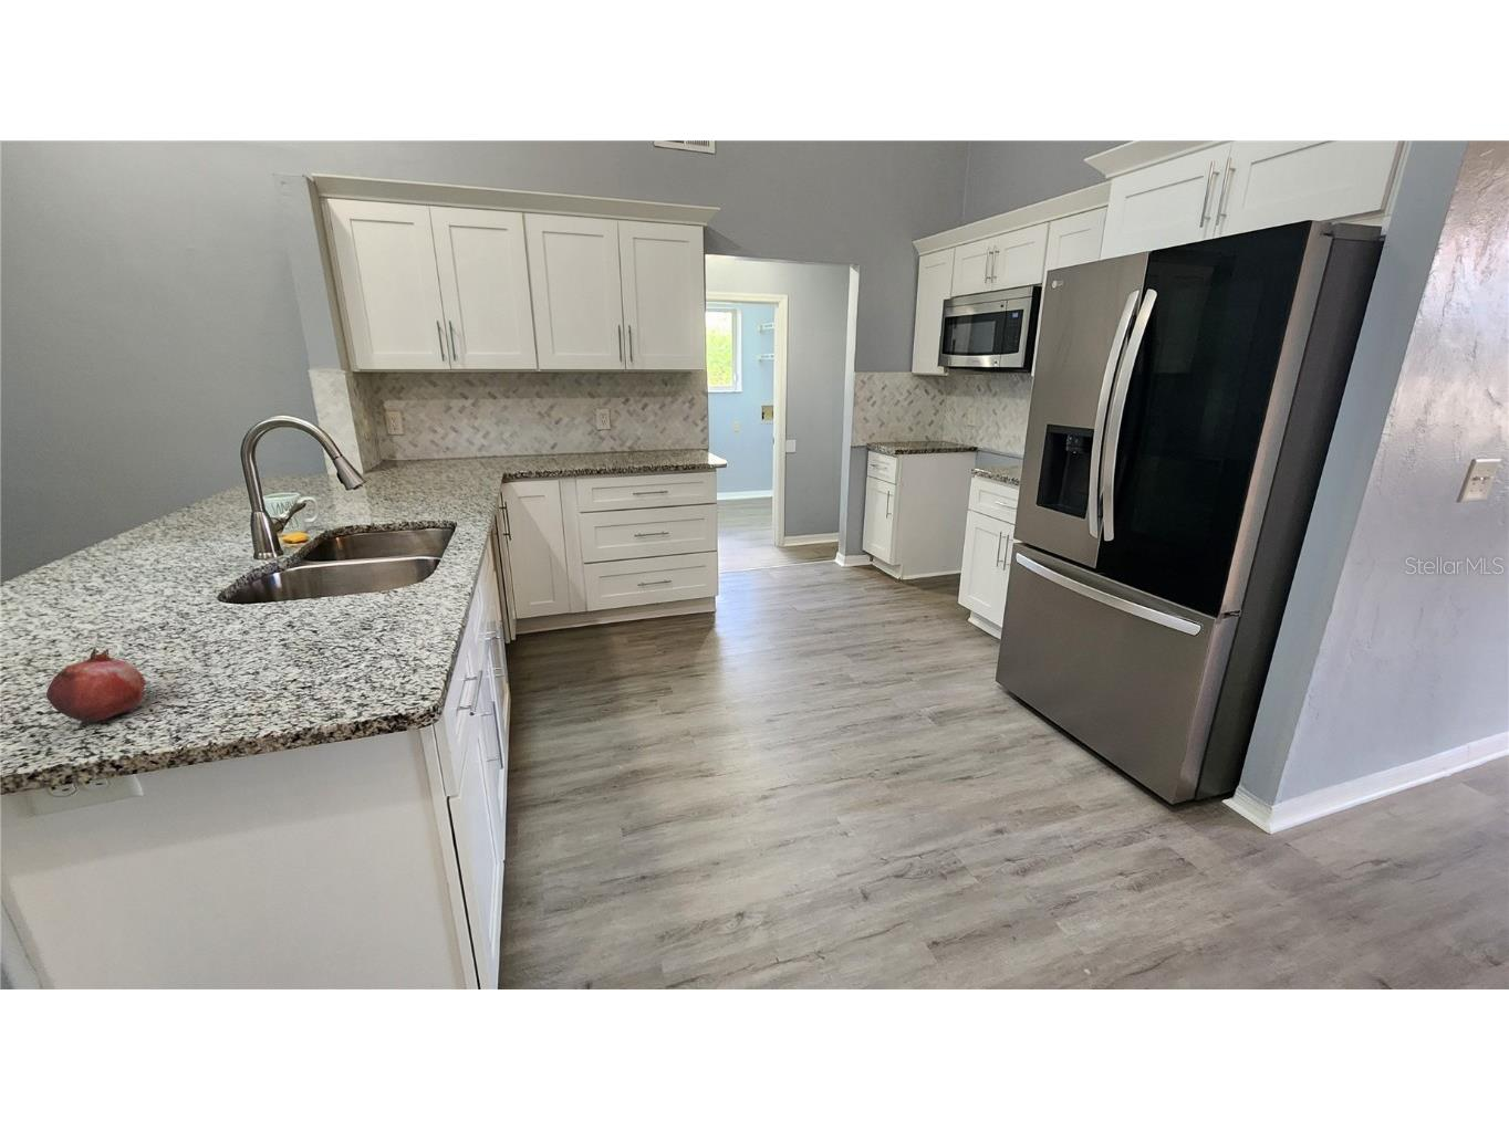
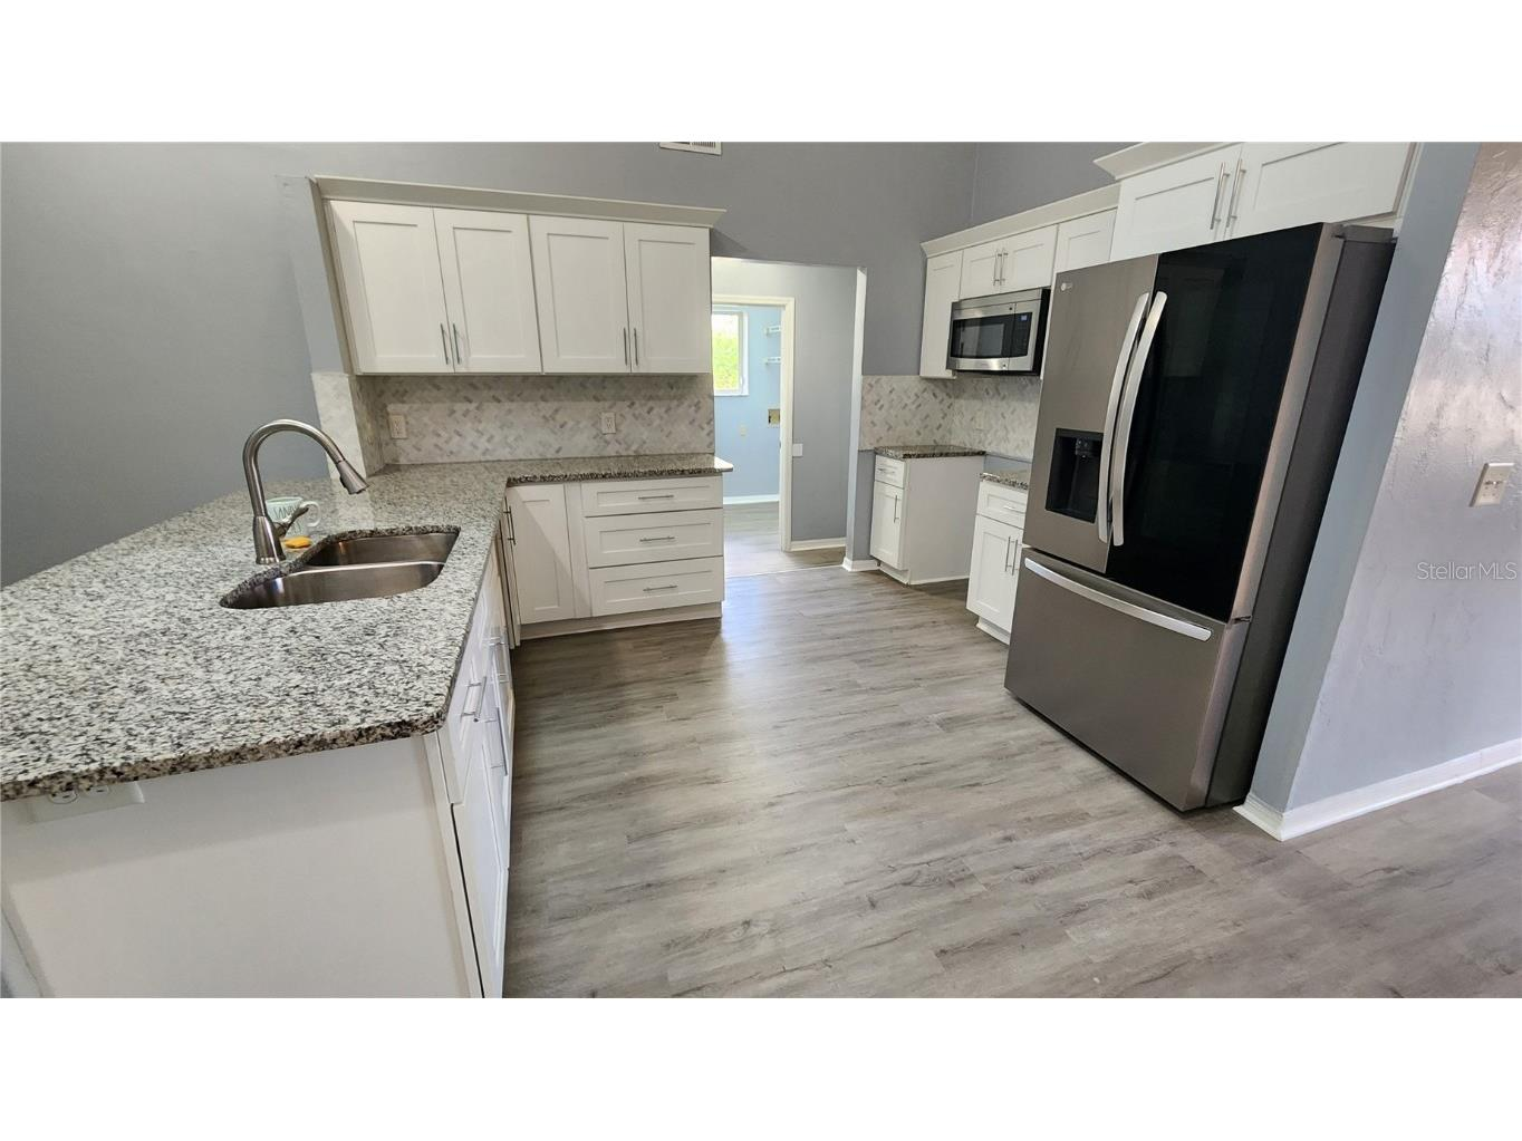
- fruit (96, 682)
